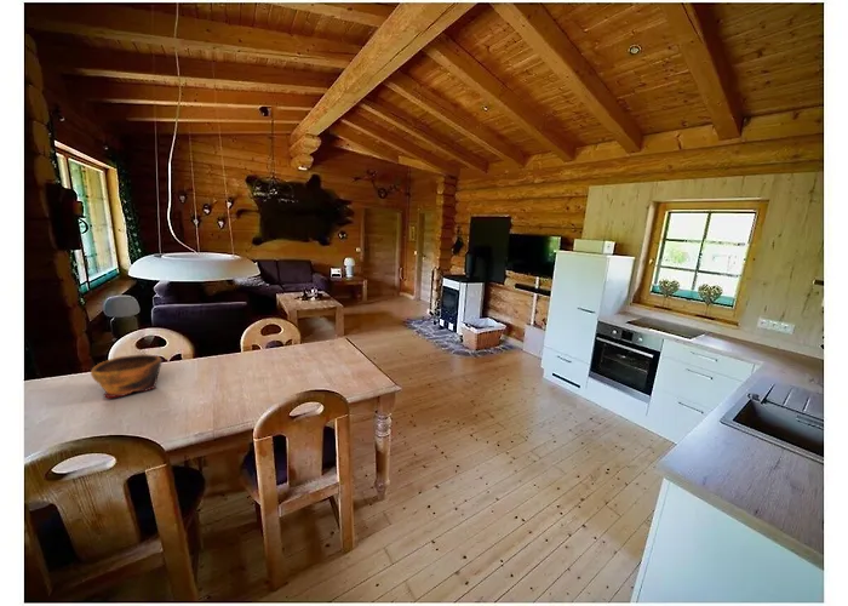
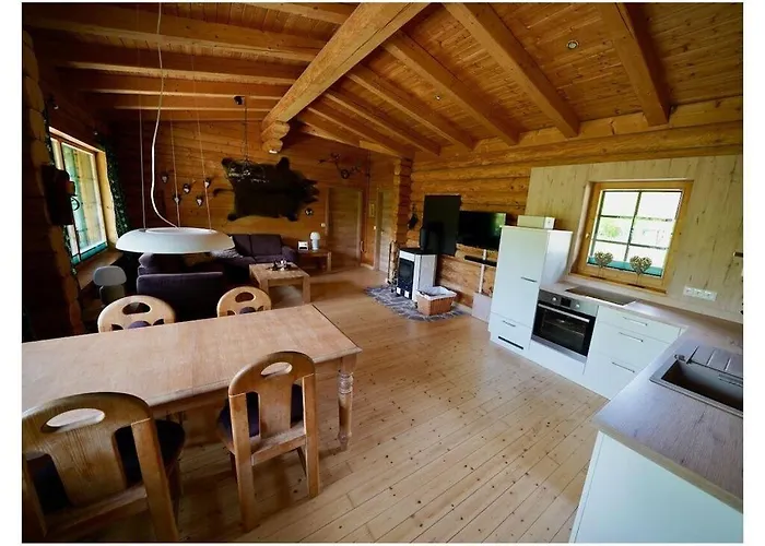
- bowl (128, 375)
